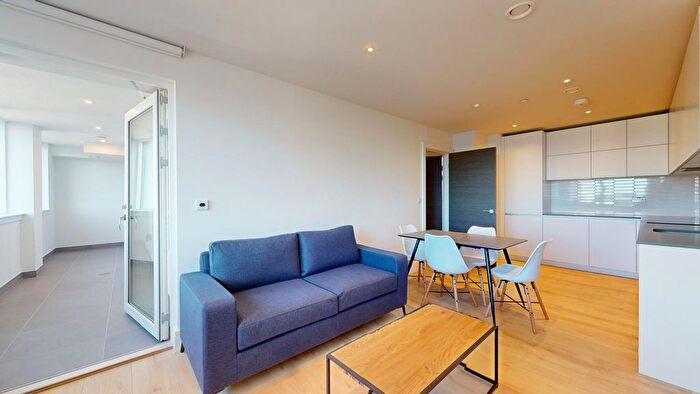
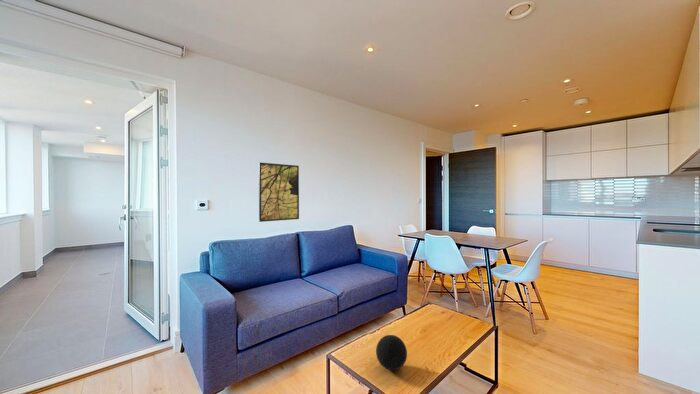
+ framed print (279, 192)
+ decorative ball (391, 352)
